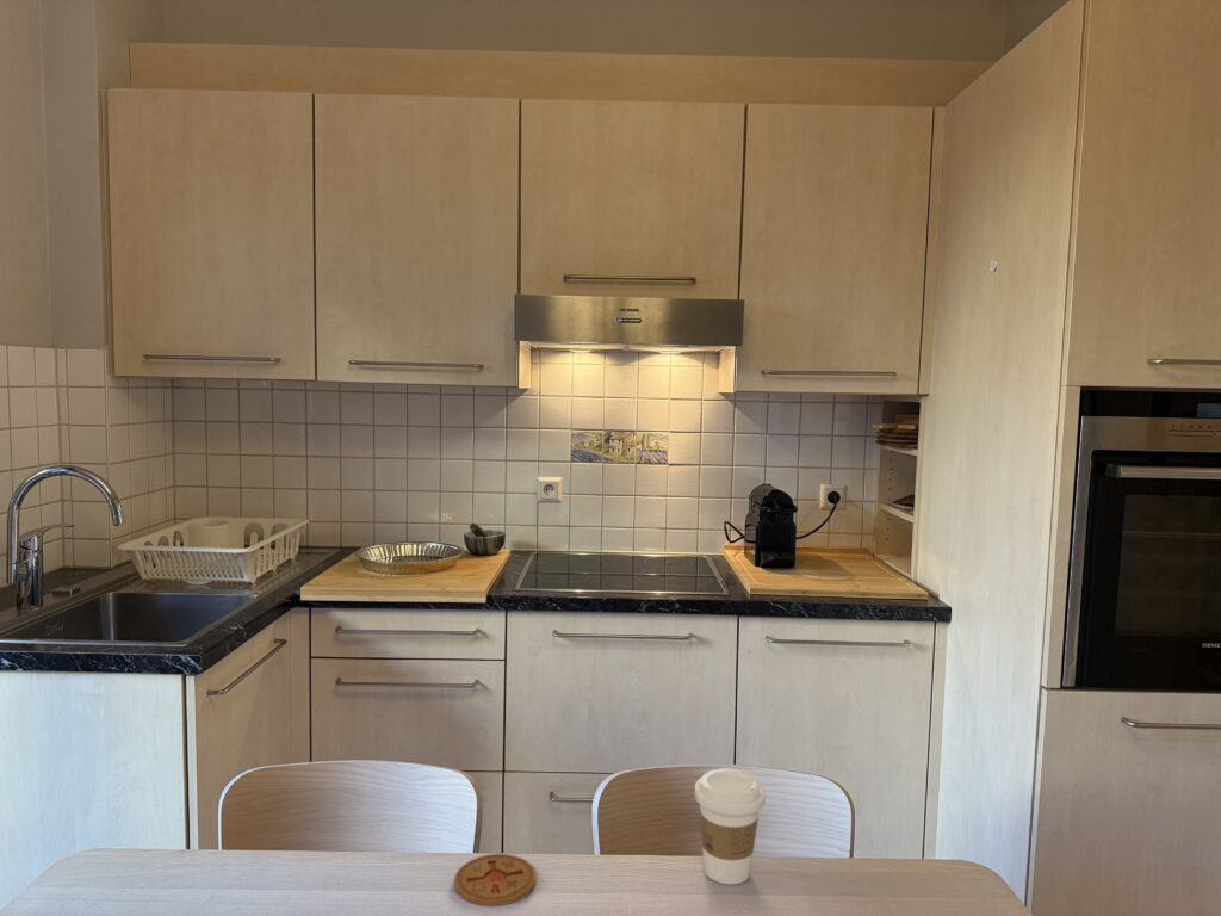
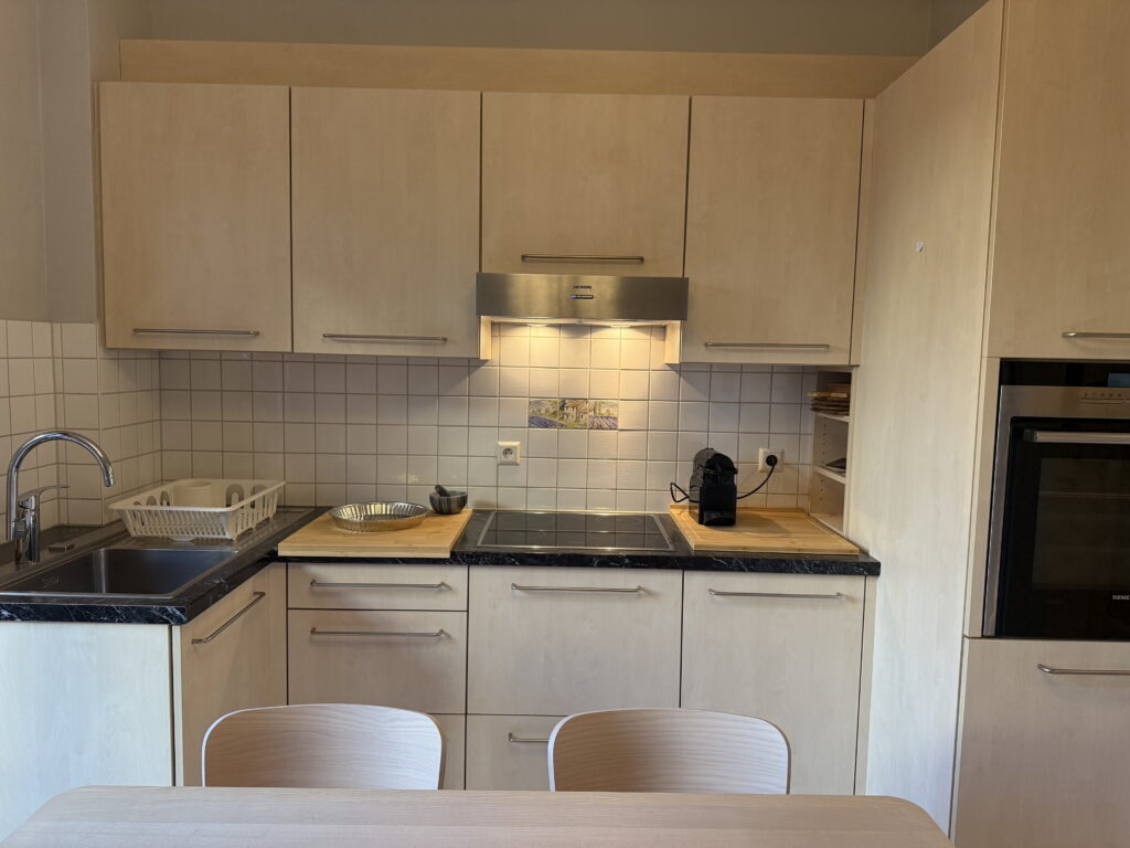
- coaster (495, 878)
- coffee cup (727, 825)
